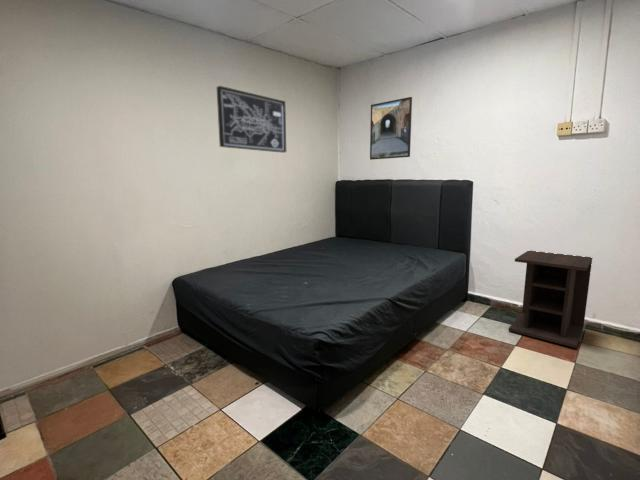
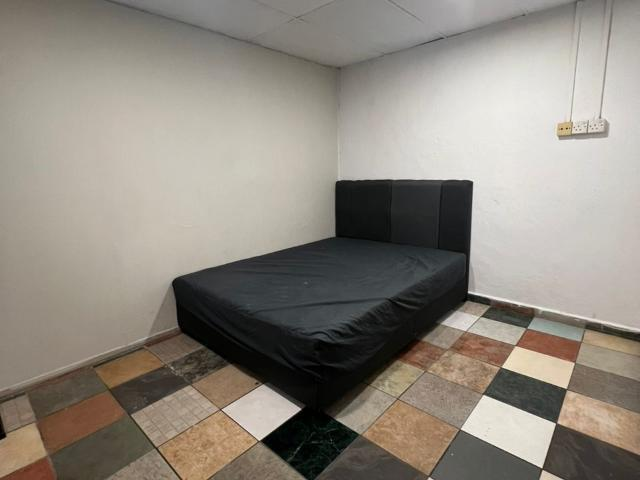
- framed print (389, 130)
- nightstand (549, 294)
- wall art (254, 122)
